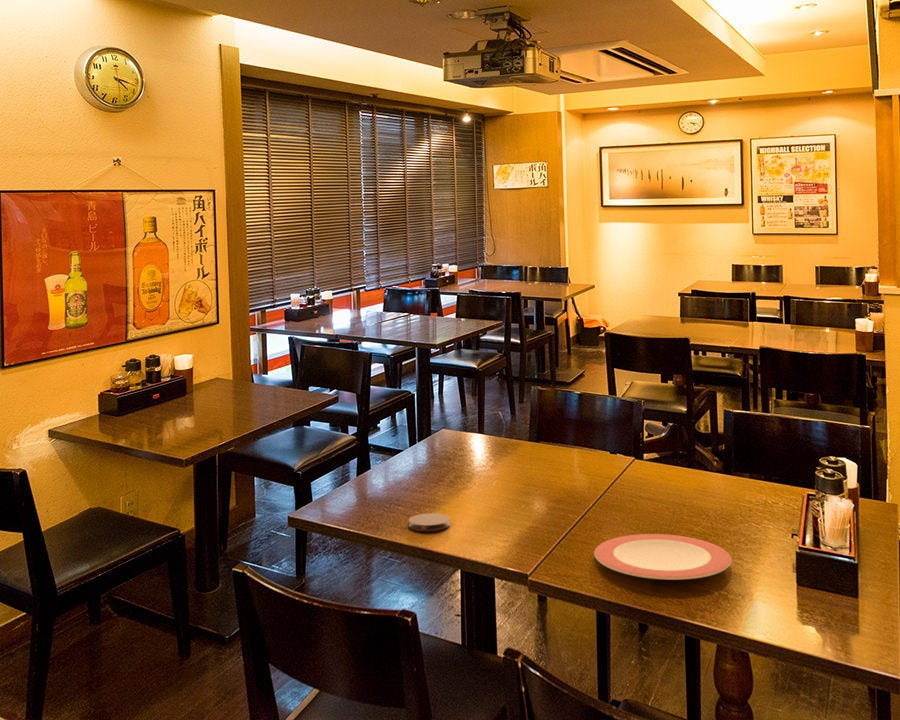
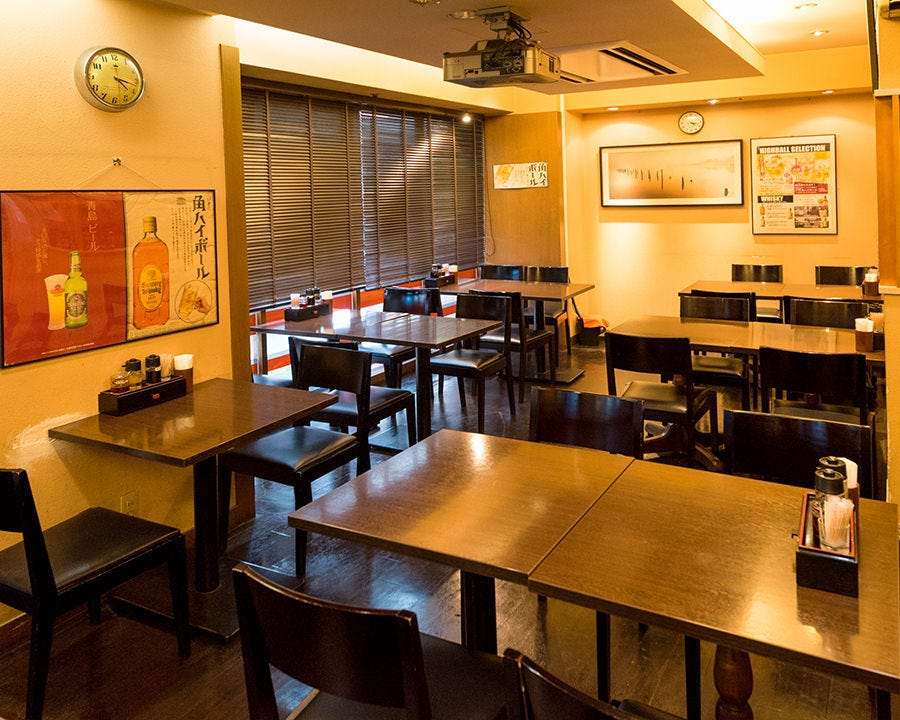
- plate (661, 558)
- coaster (429, 521)
